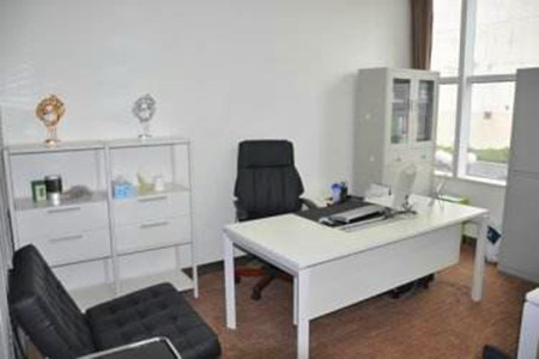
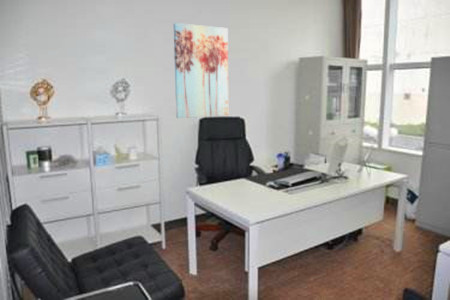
+ wall art (202, 72)
